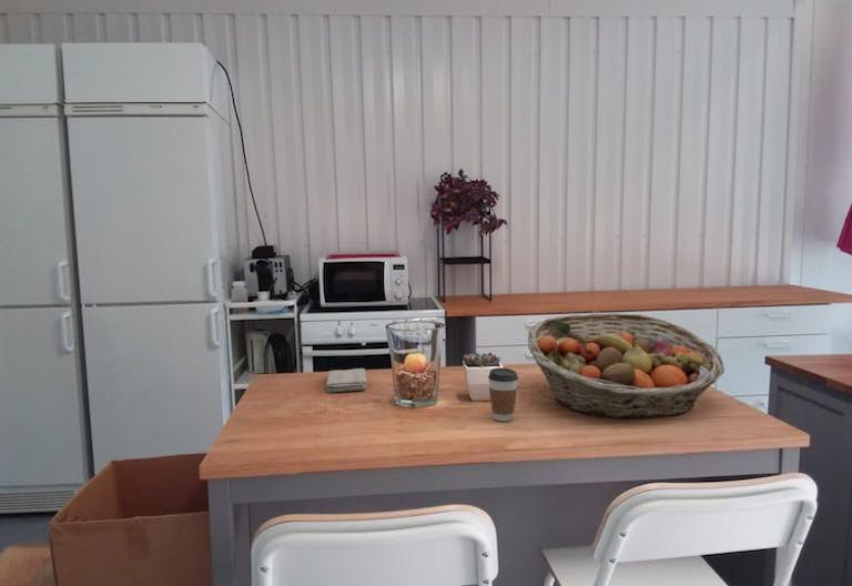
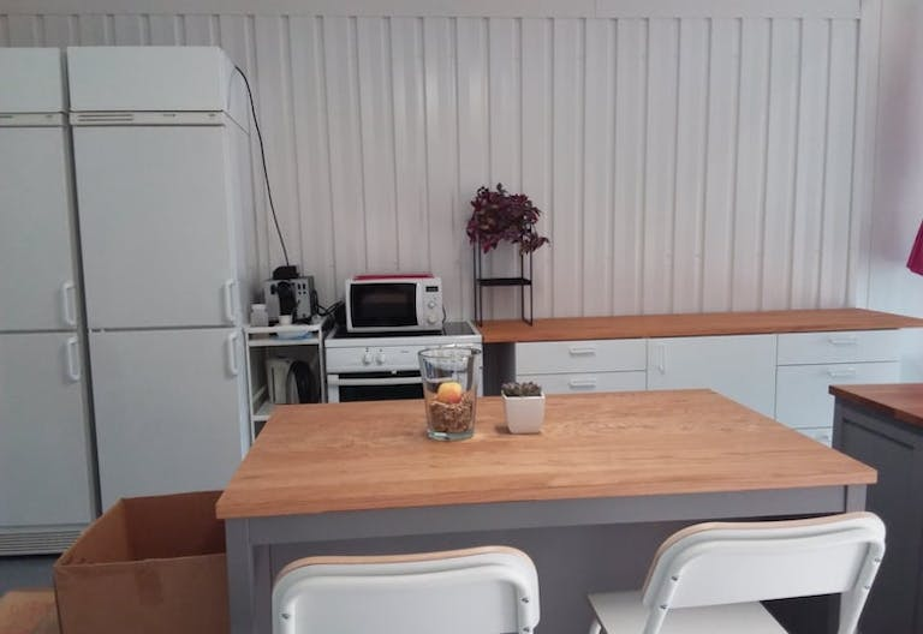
- fruit basket (620, 361)
- coffee cup (503, 394)
- washcloth (346, 378)
